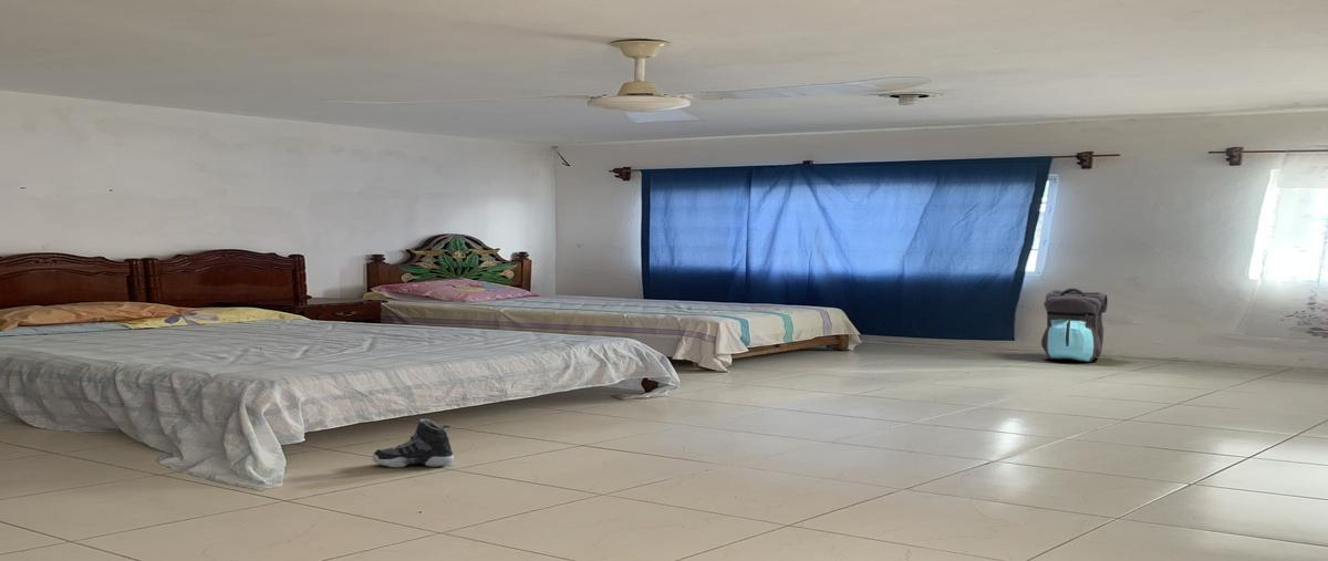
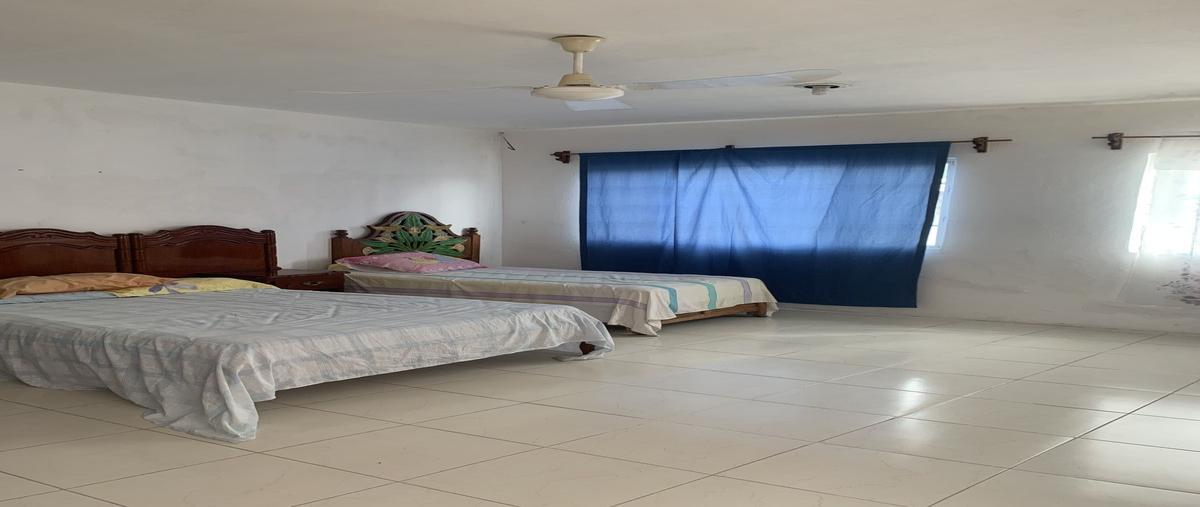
- backpack (1075, 323)
- sneaker (413, 441)
